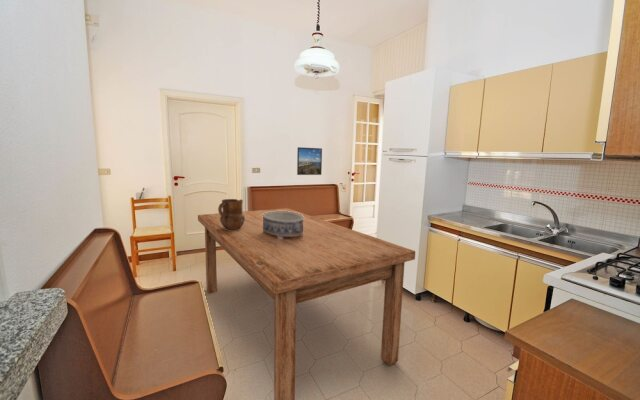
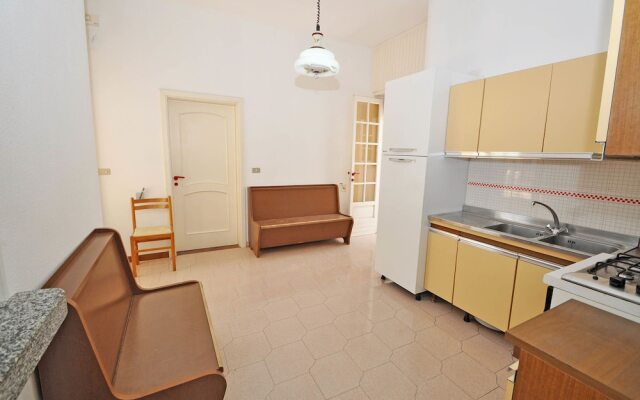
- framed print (309, 161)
- dining table (283, 275)
- ceramic pitcher (229, 214)
- decorative bowl (282, 224)
